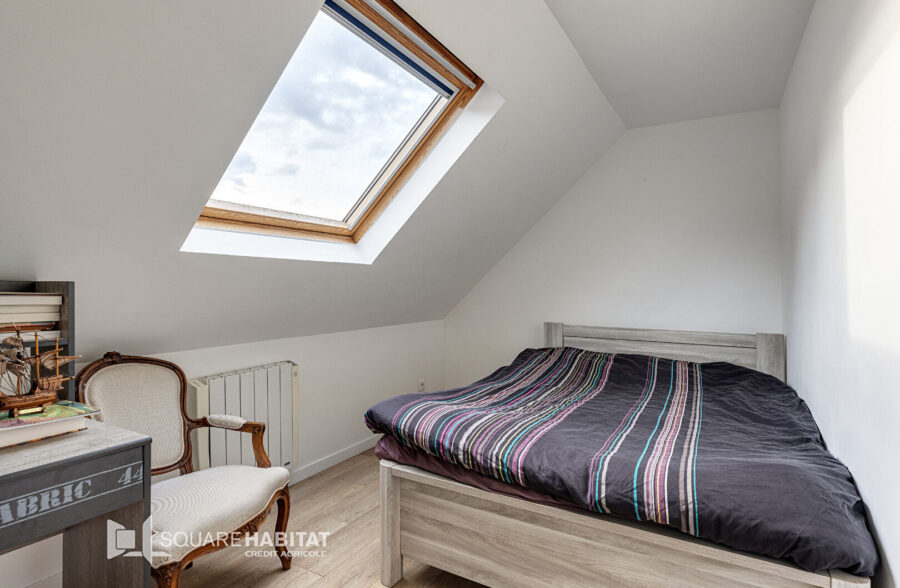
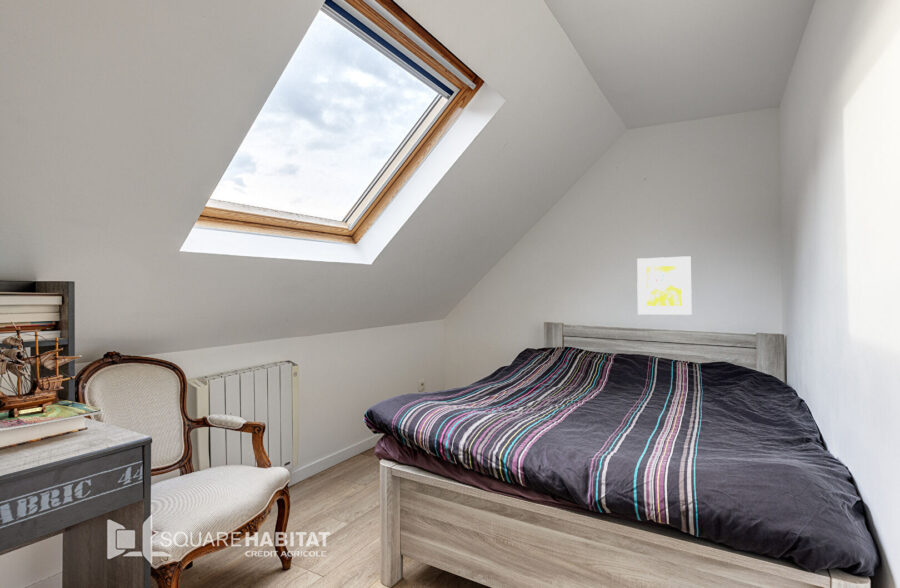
+ wall art (663, 286)
